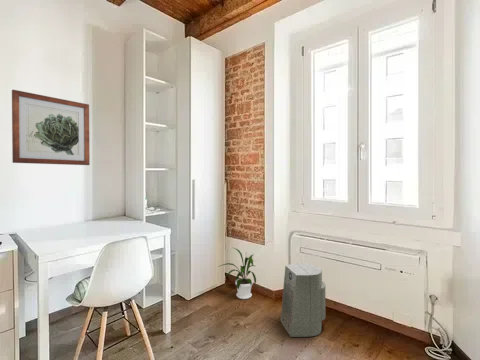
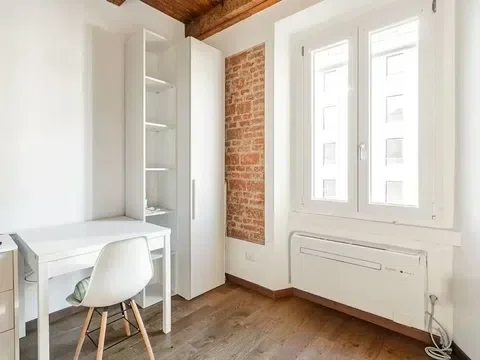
- house plant (242, 273)
- fan (304, 297)
- wall art (54, 131)
